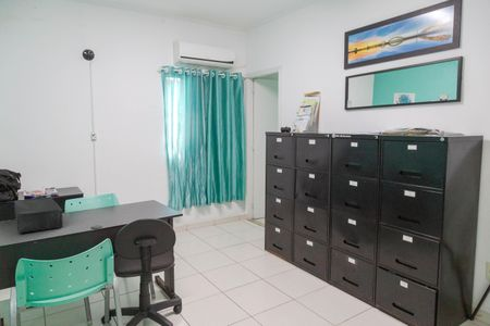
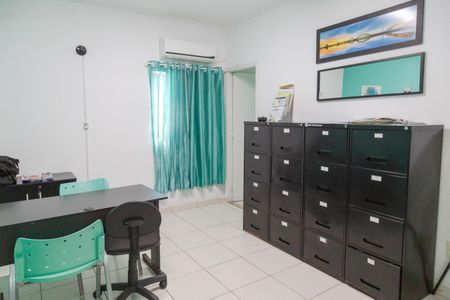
- speaker (37, 213)
